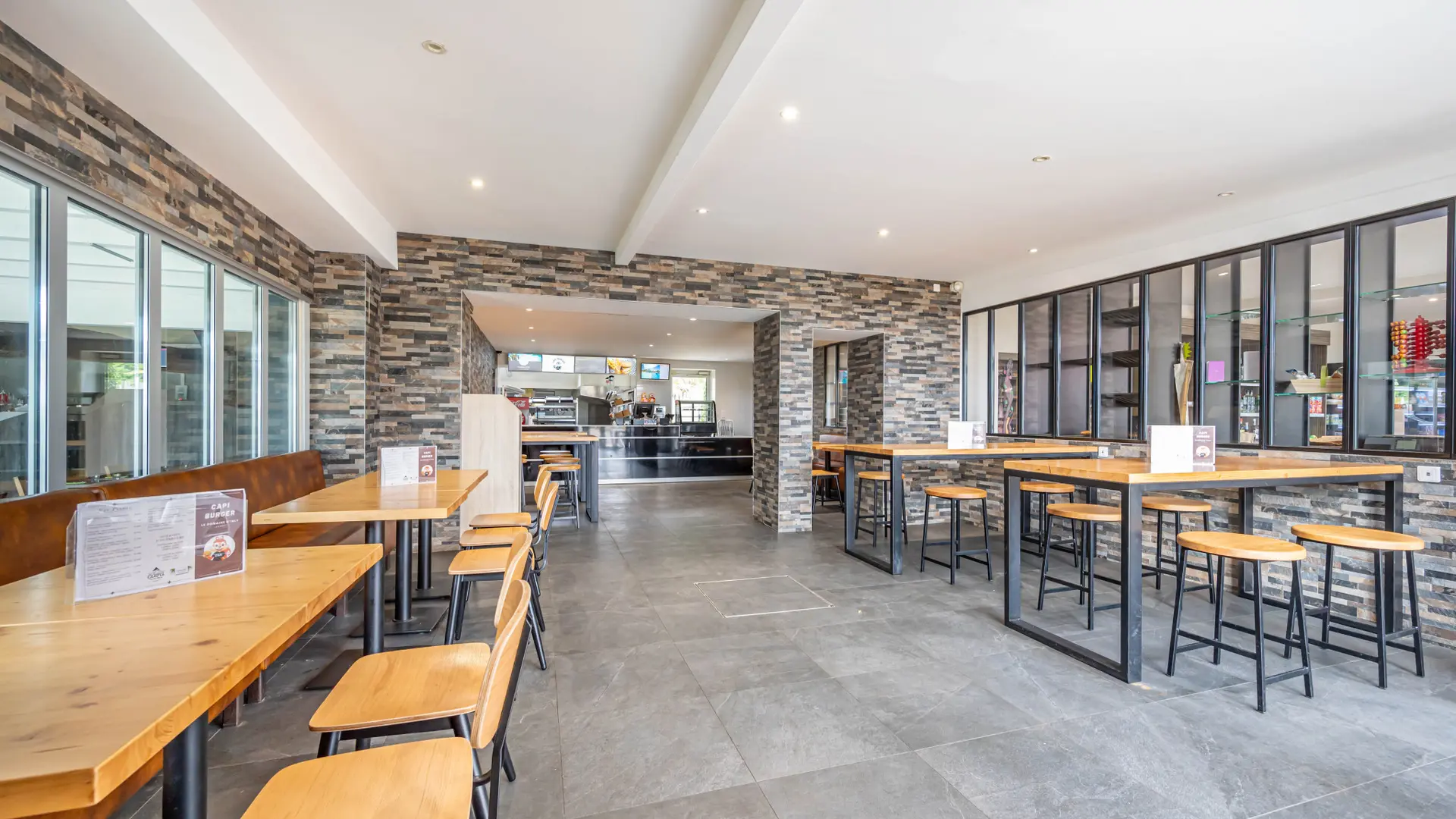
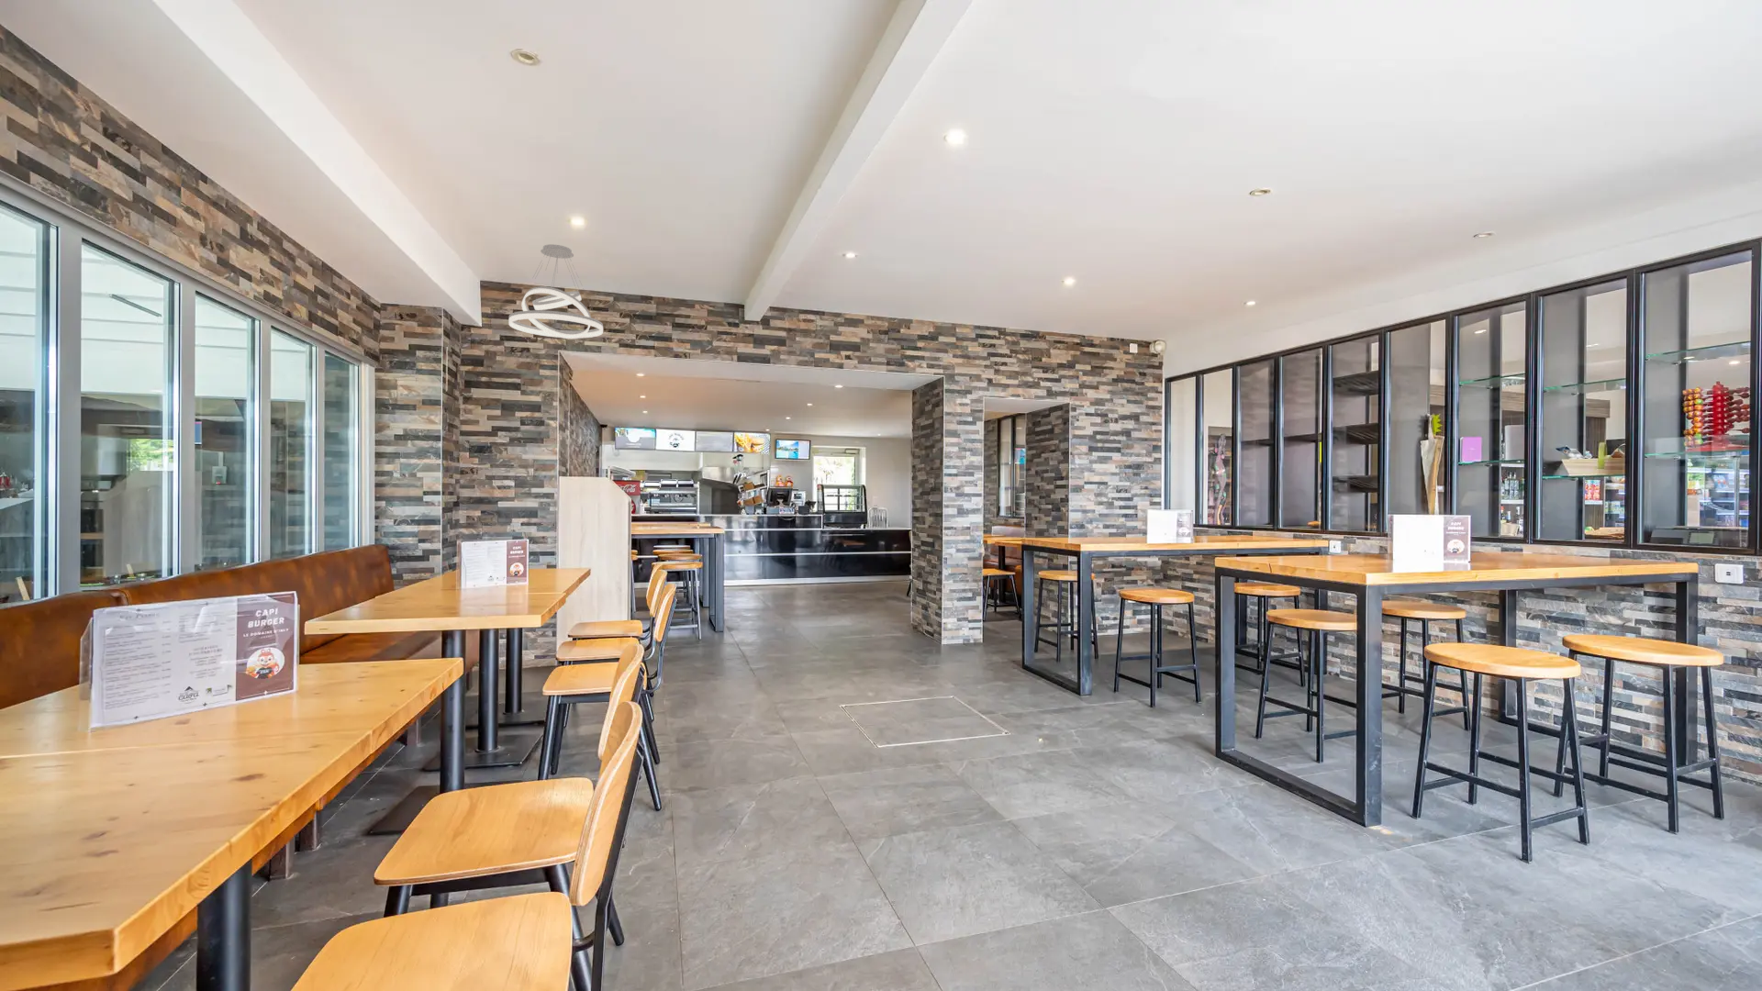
+ pendant light (557, 290)
